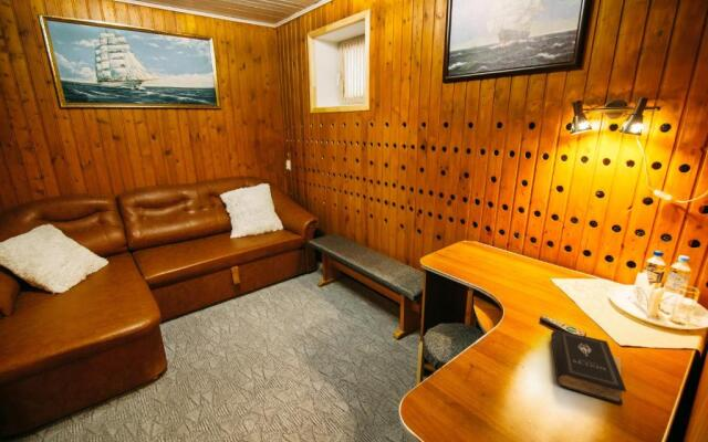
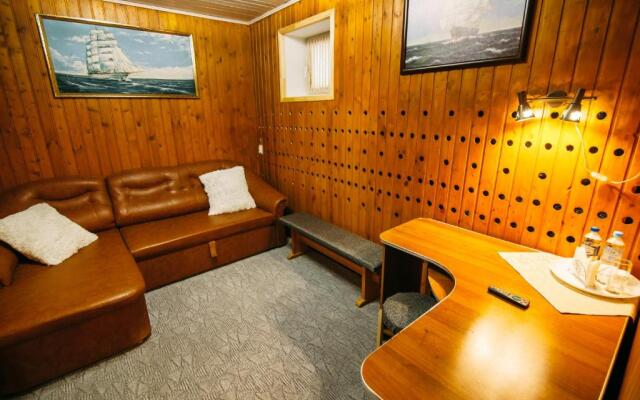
- book (590, 364)
